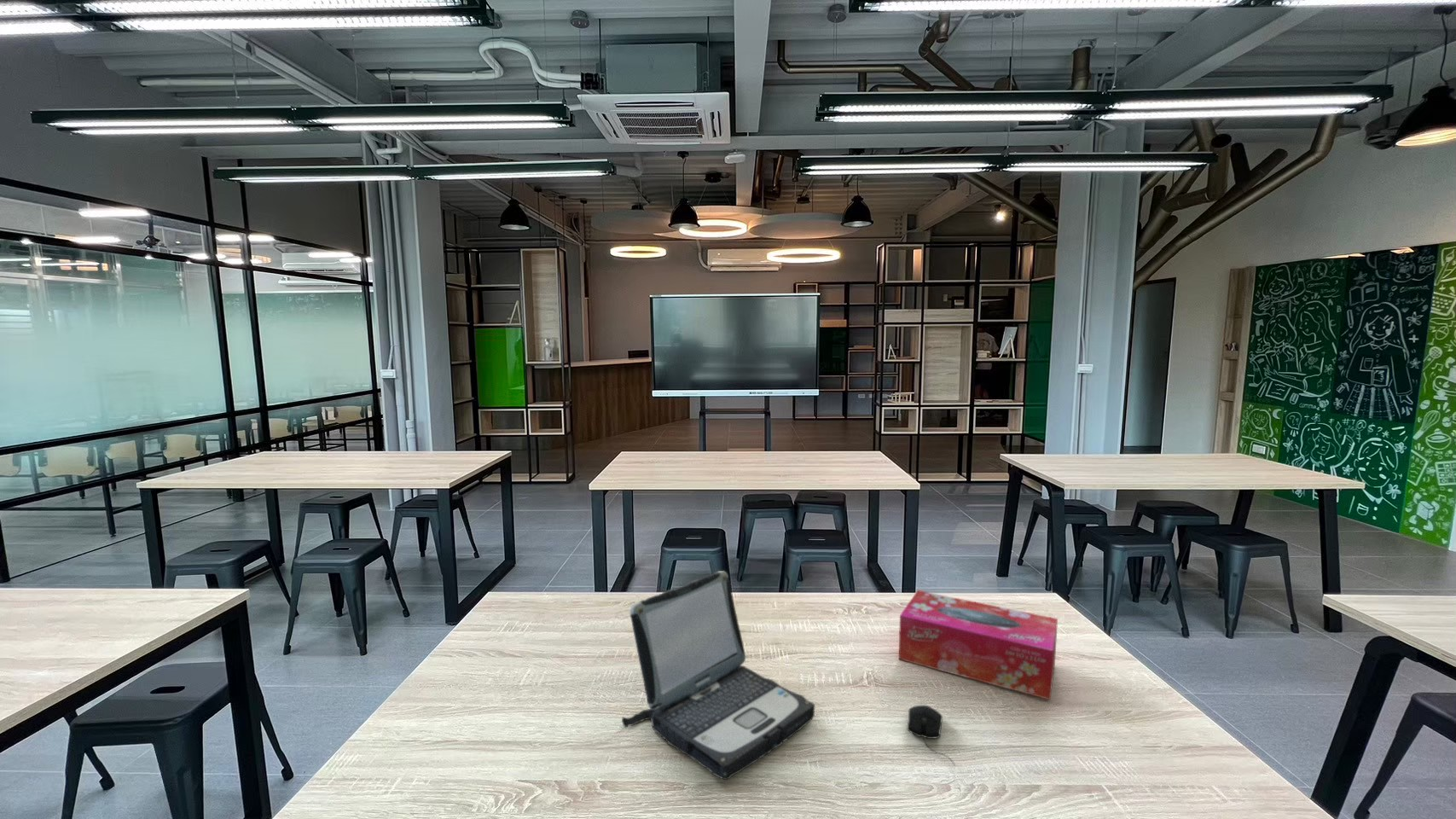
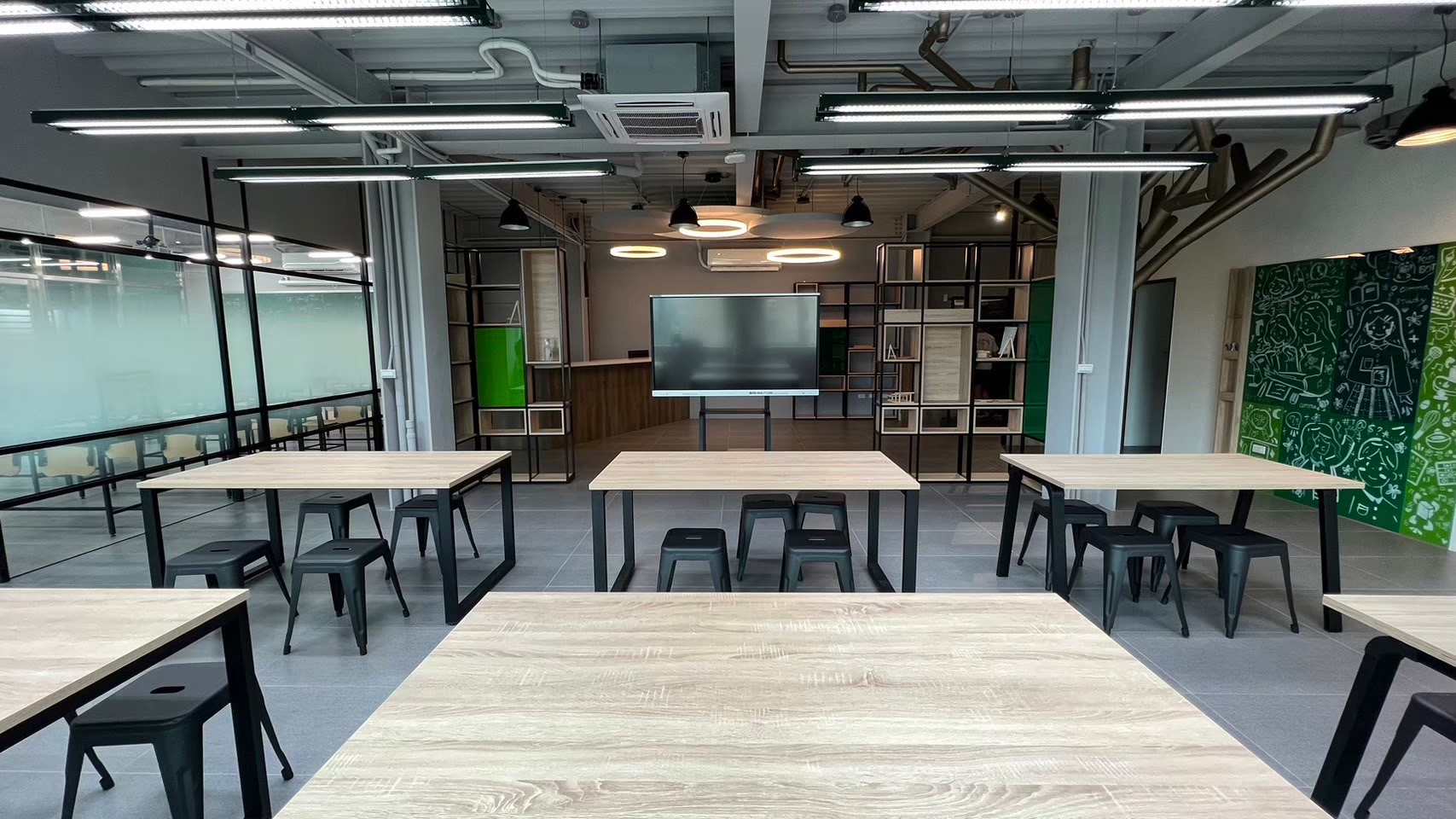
- computer mouse (931, 727)
- tissue box (977, 639)
- laptop (718, 660)
